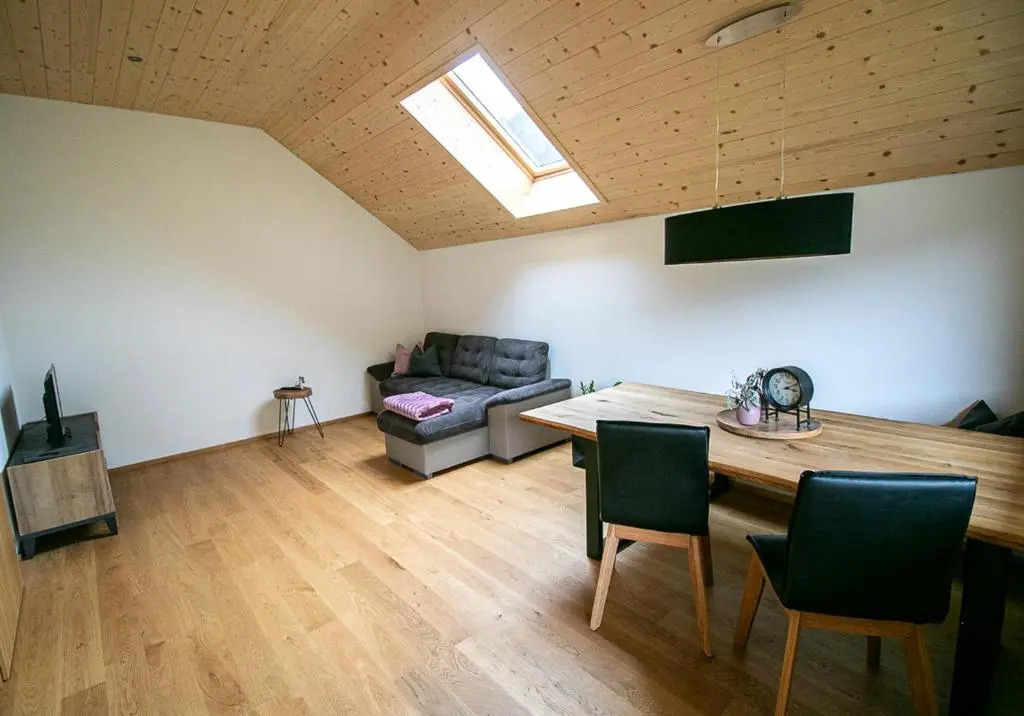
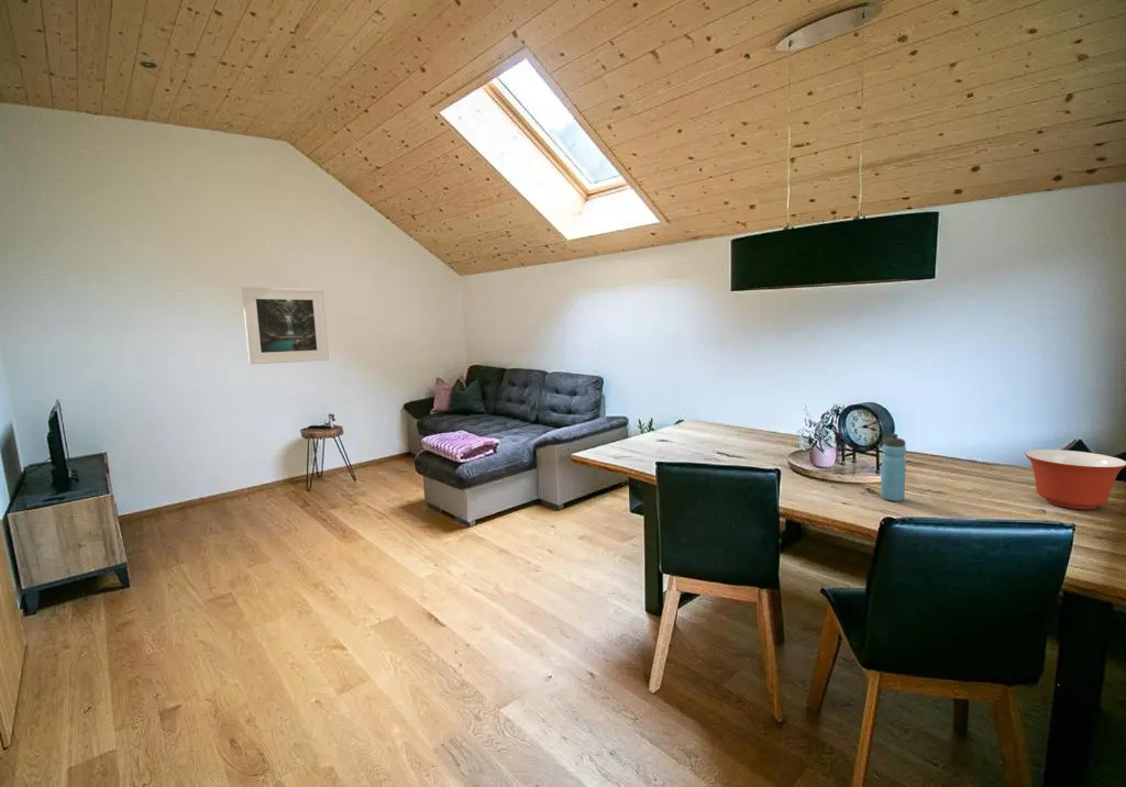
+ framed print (287, 325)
+ water bottle (893, 466)
+ mixing bowl (1072, 480)
